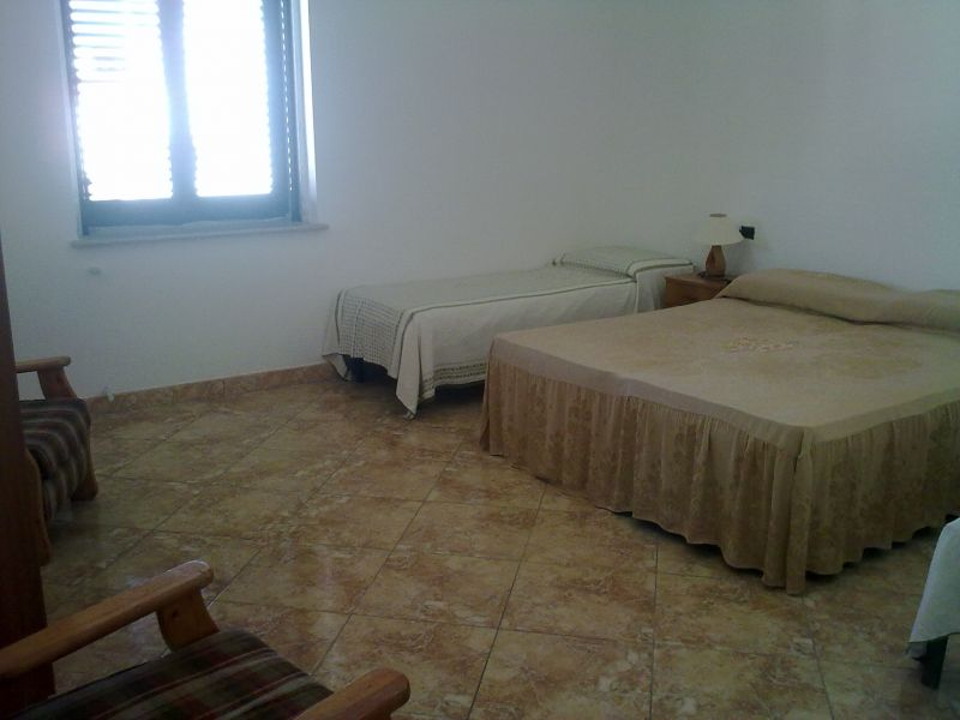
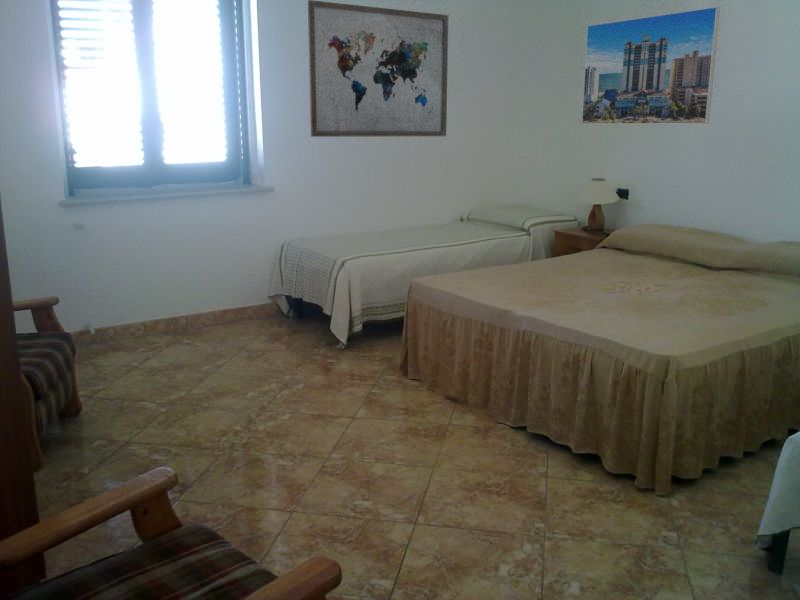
+ wall art (382, 73)
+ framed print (644, 71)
